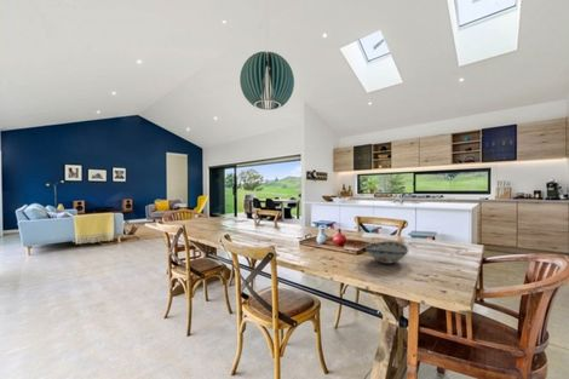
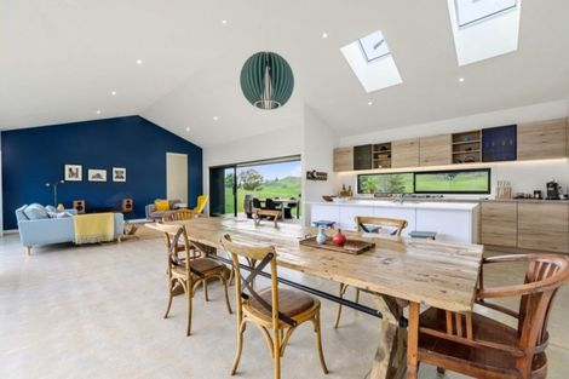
- decorative bowl (386, 253)
